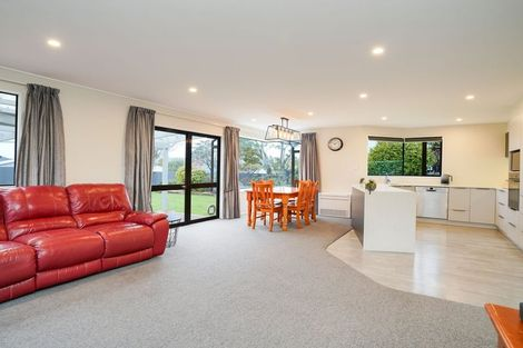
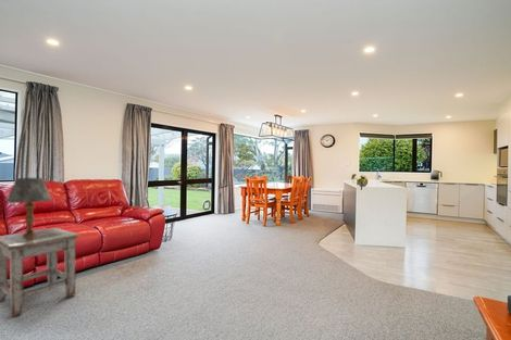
+ stool (38, 272)
+ table lamp (29, 206)
